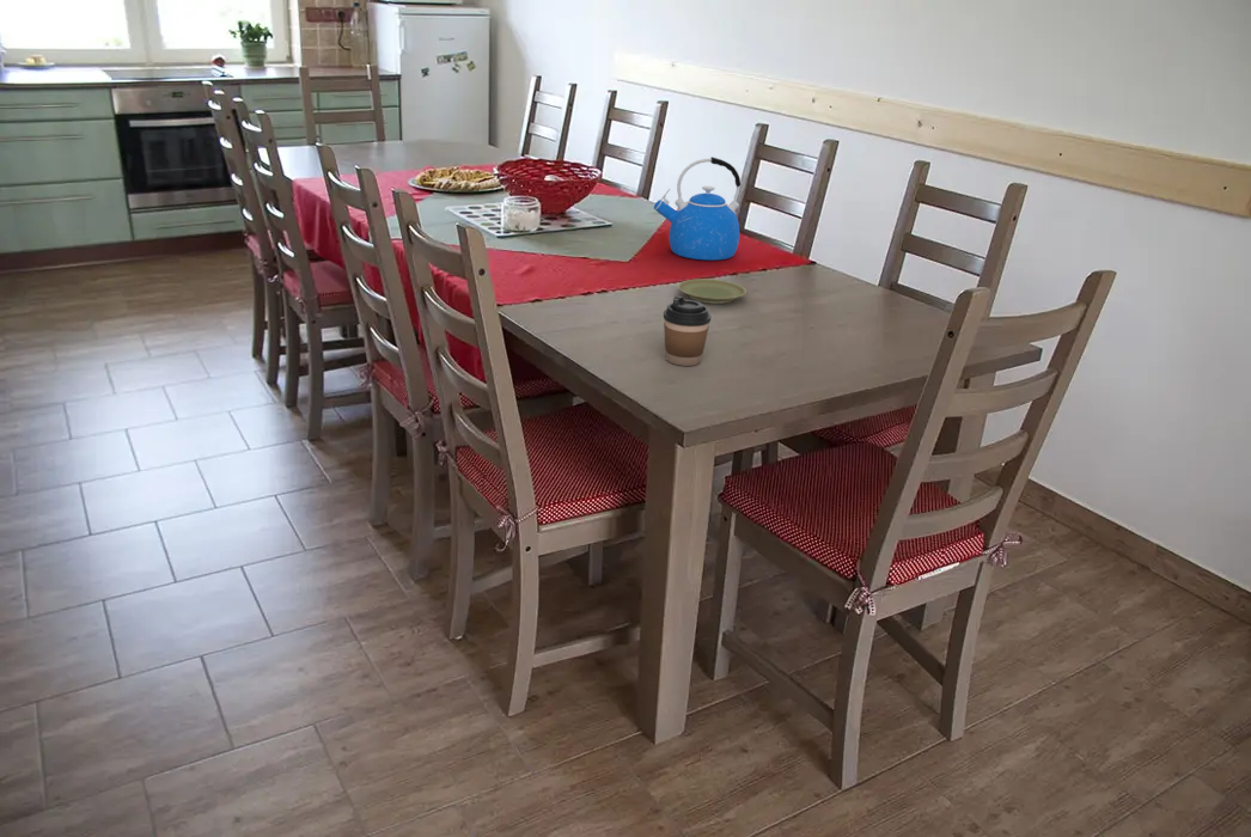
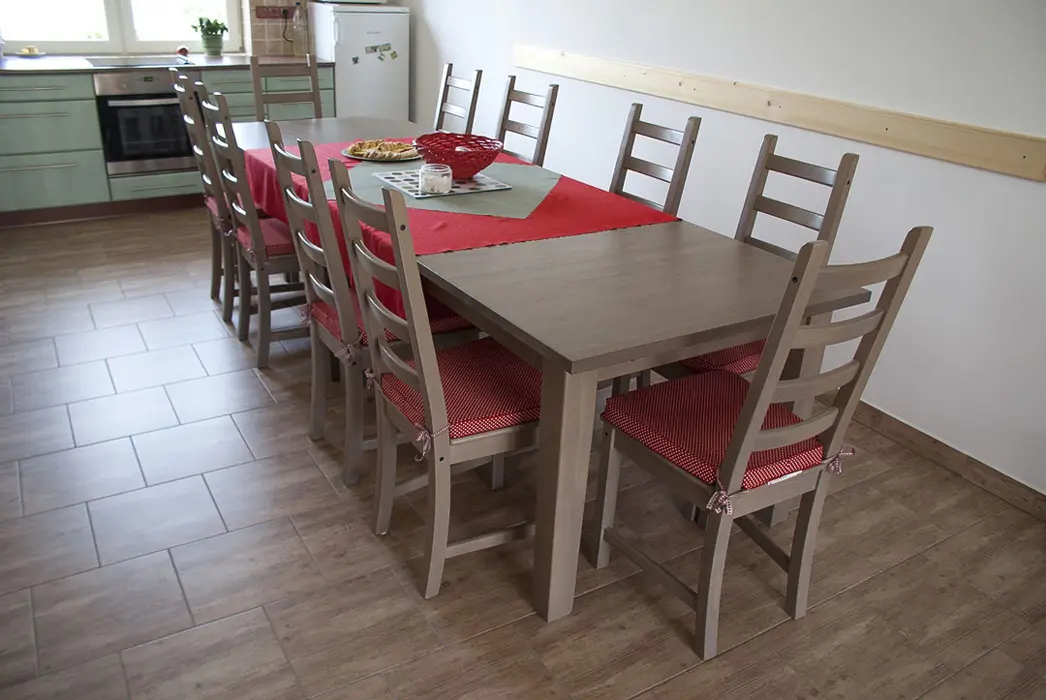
- coffee cup (685, 330)
- plate (710, 292)
- kettle (697, 204)
